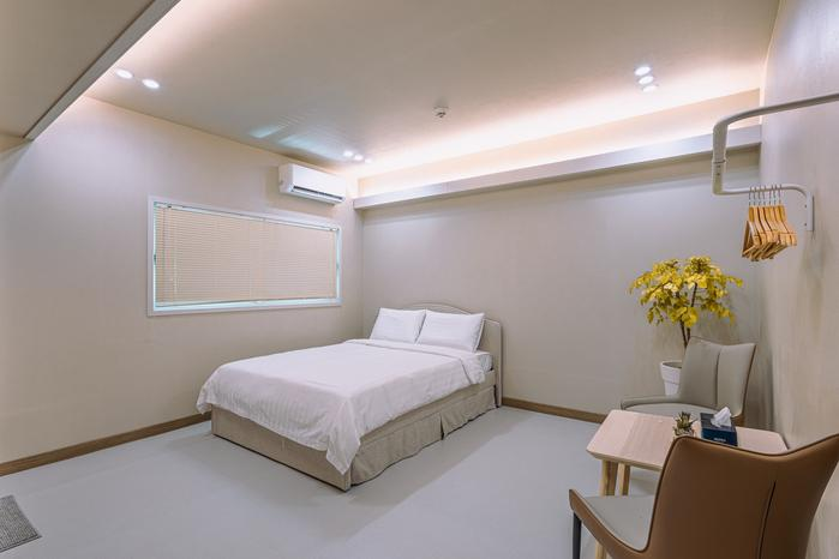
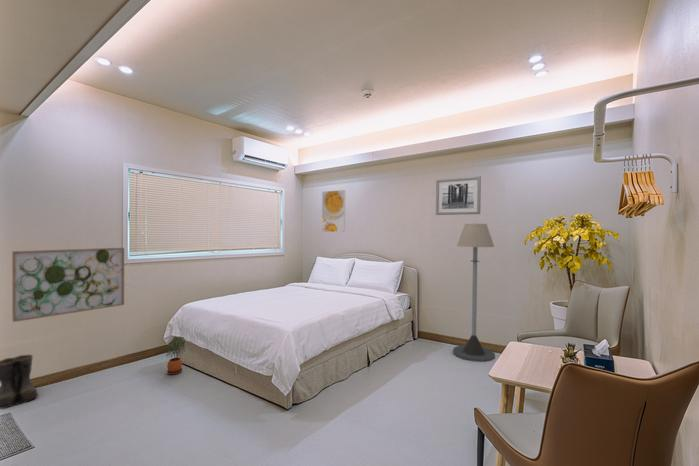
+ boots (16, 379)
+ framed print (333, 211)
+ floor lamp (474, 289)
+ wall art (74, 281)
+ potted plant (175, 355)
+ wall art (457, 196)
